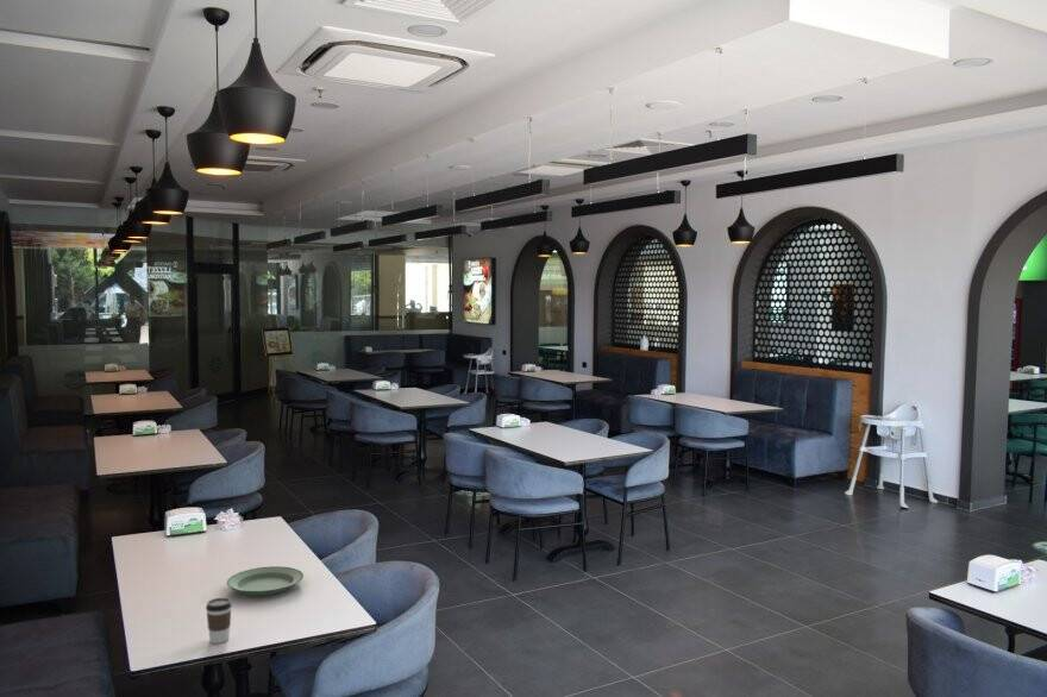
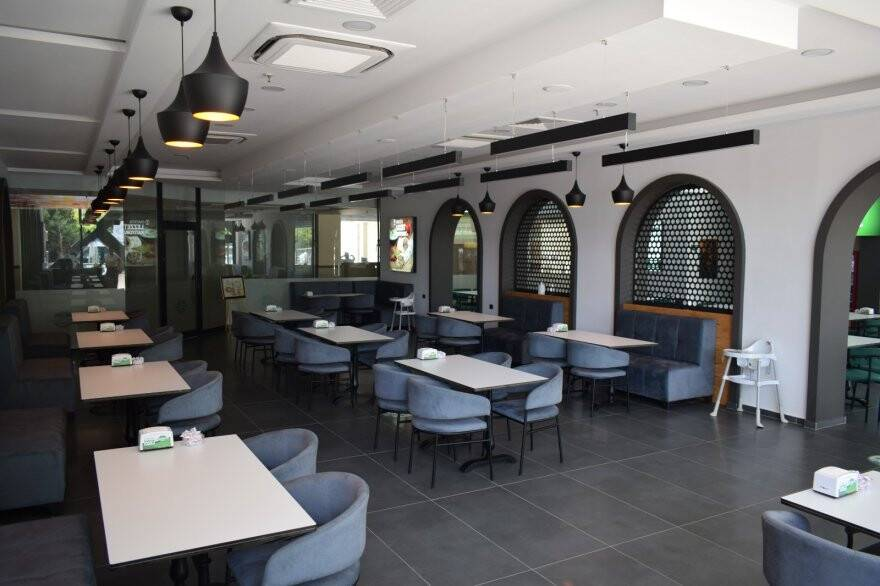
- plate (265, 582)
- coffee cup (219, 620)
